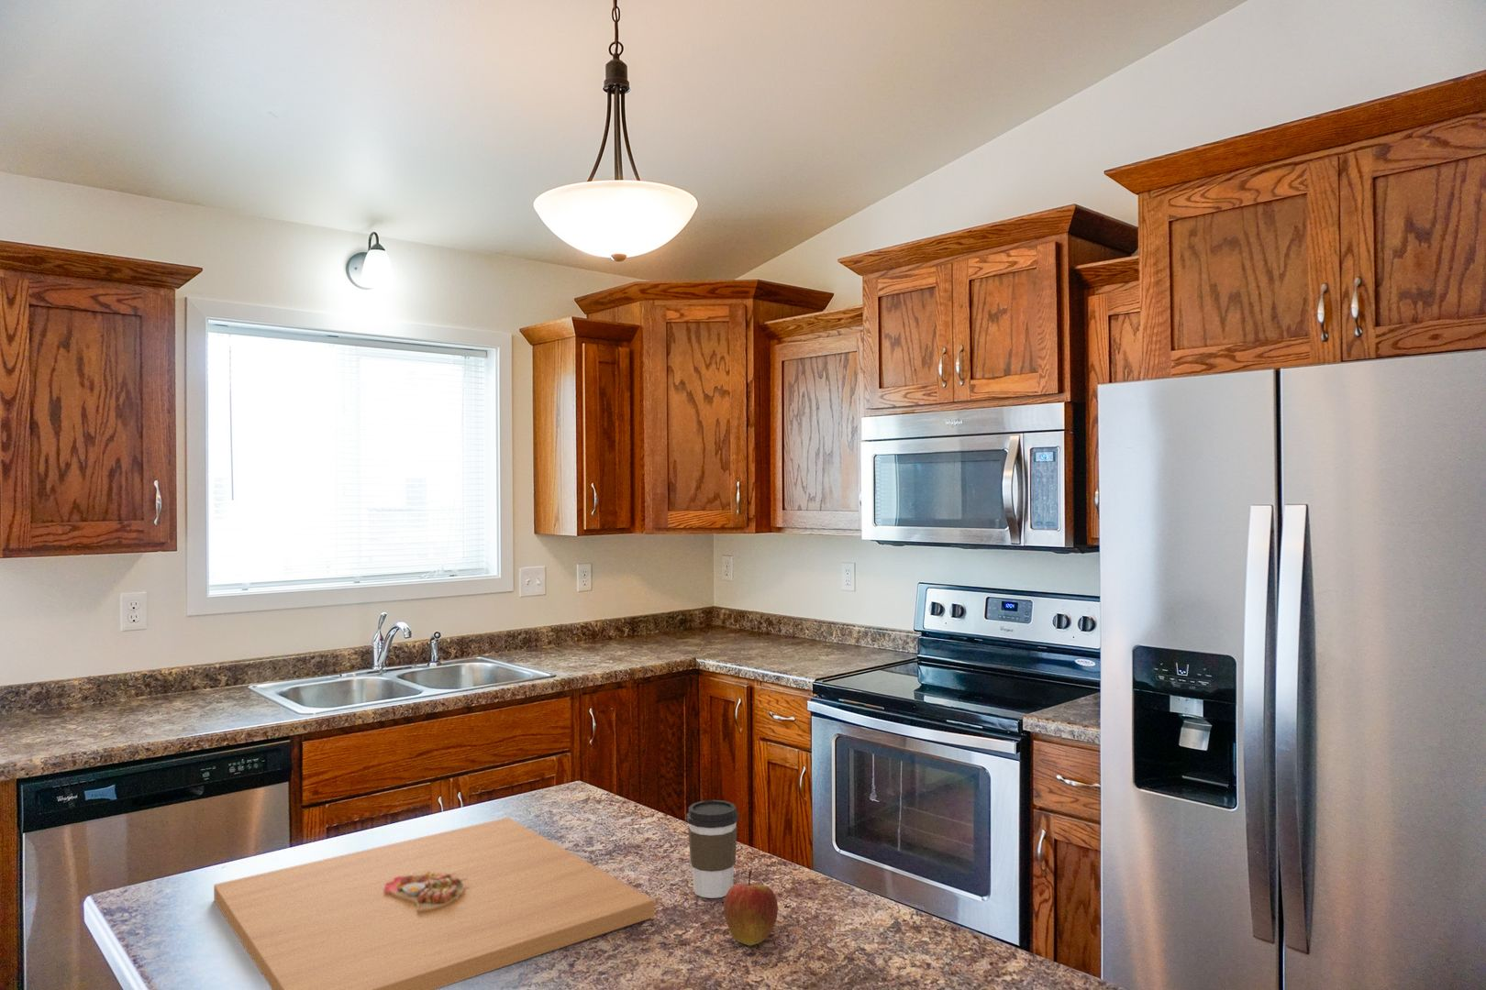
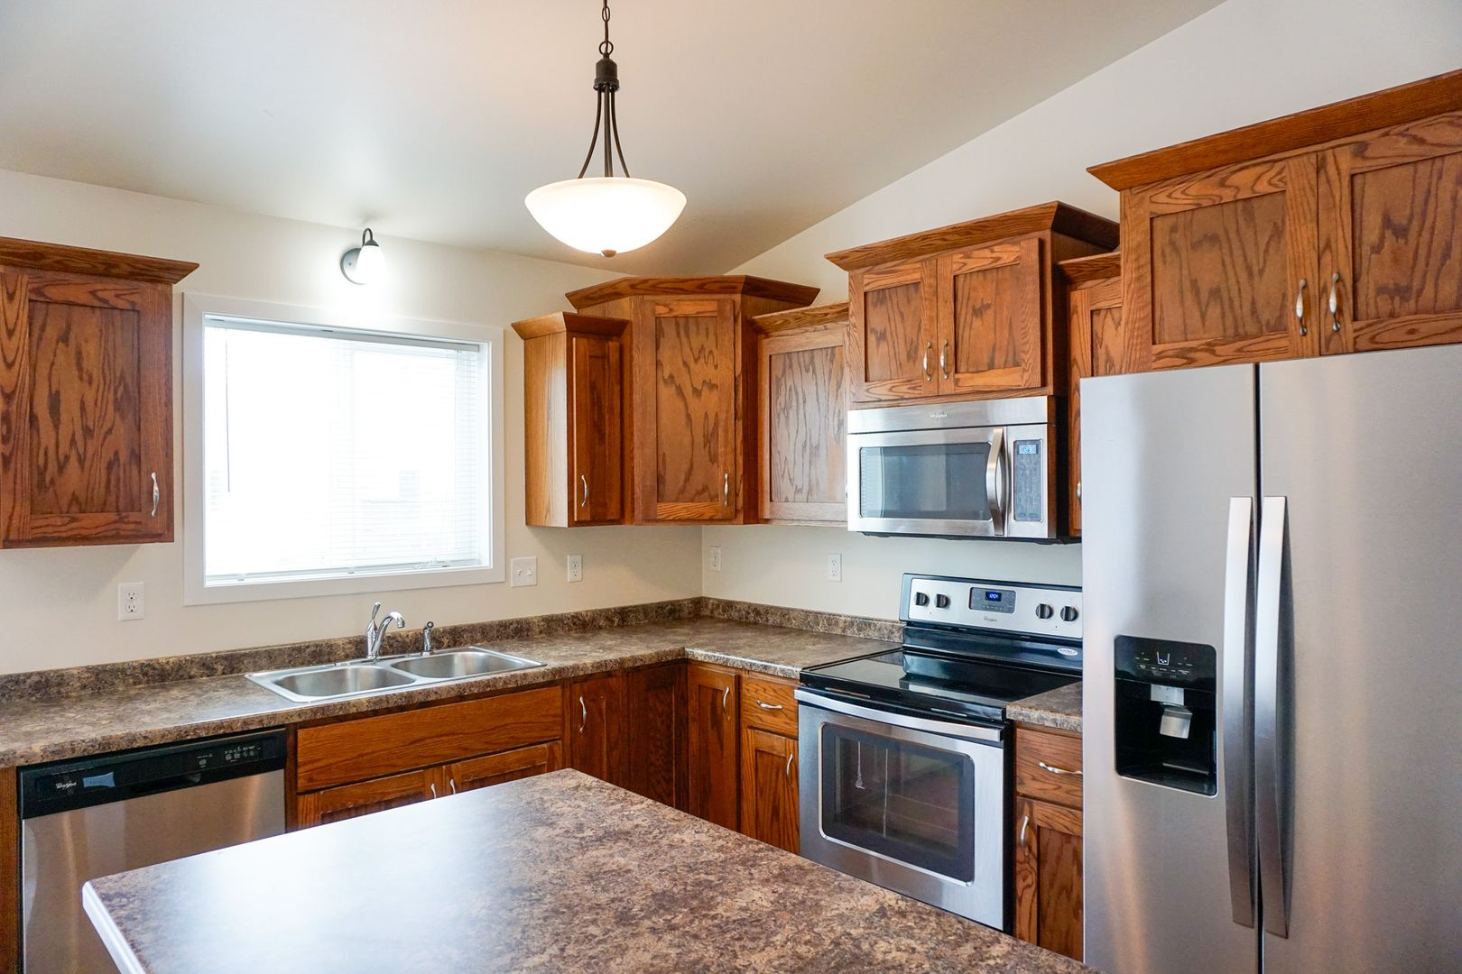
- coffee cup (713, 847)
- platter (428, 895)
- fruit (751, 907)
